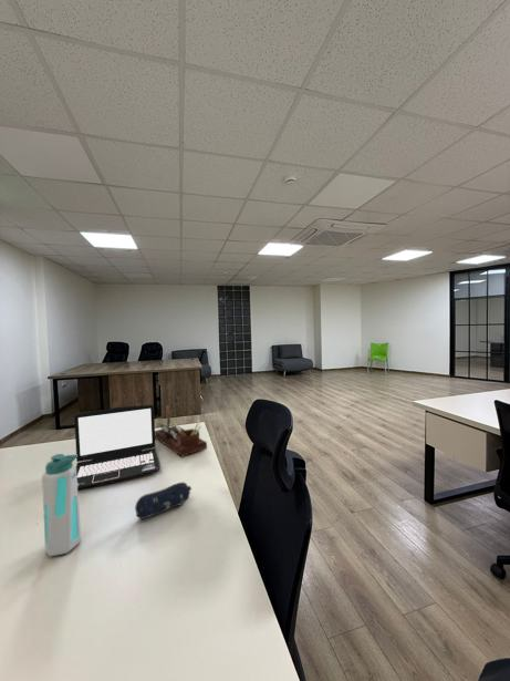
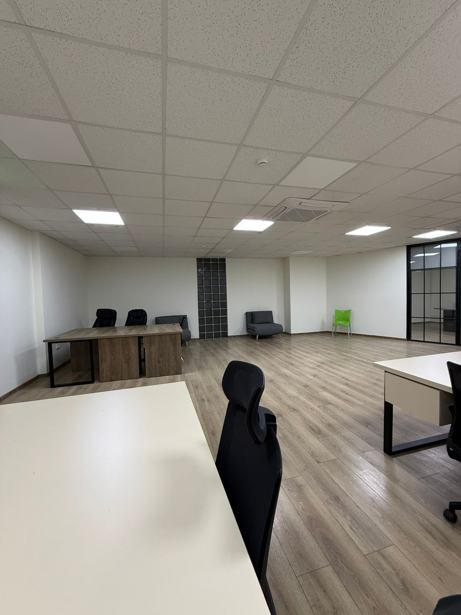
- laptop (116, 442)
- desk organizer (178, 427)
- water bottle (63, 501)
- pencil case (164, 499)
